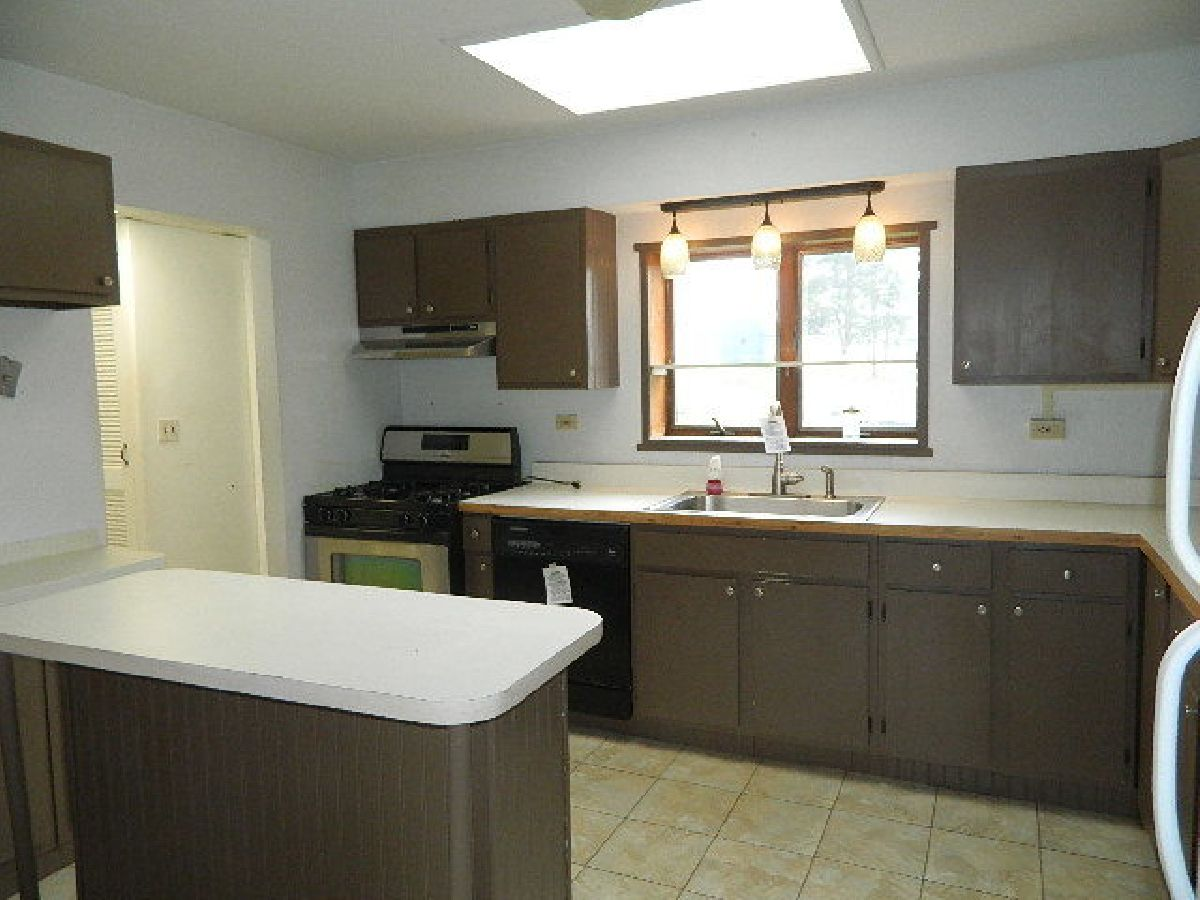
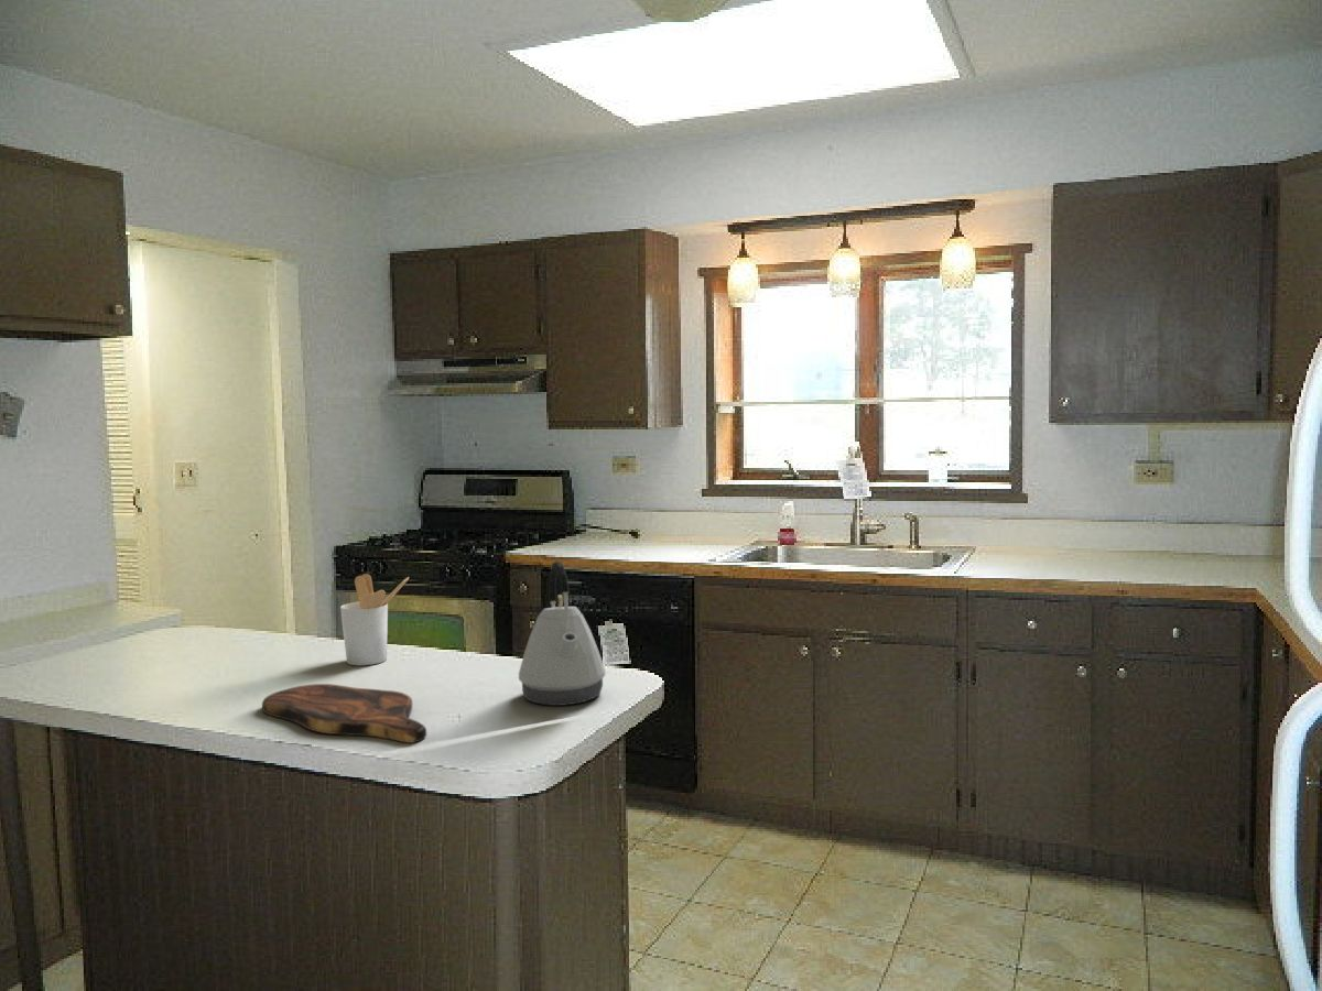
+ cutting board (355, 710)
+ kettle (561, 630)
+ utensil holder (377, 618)
